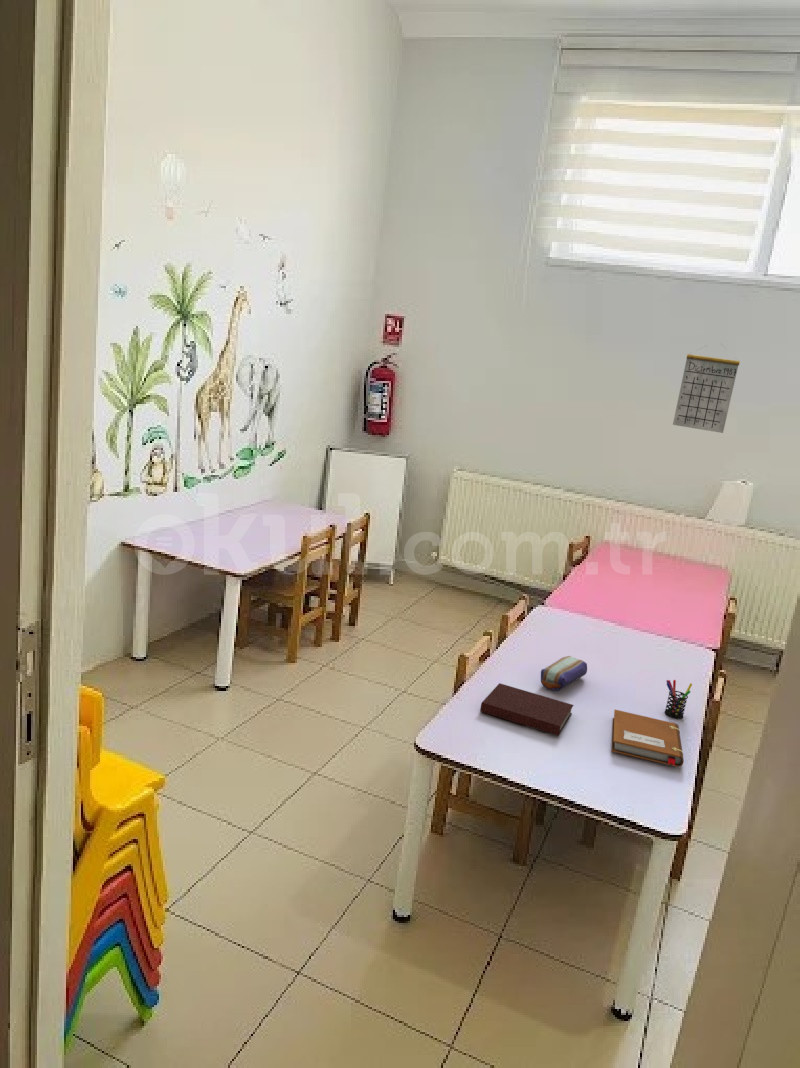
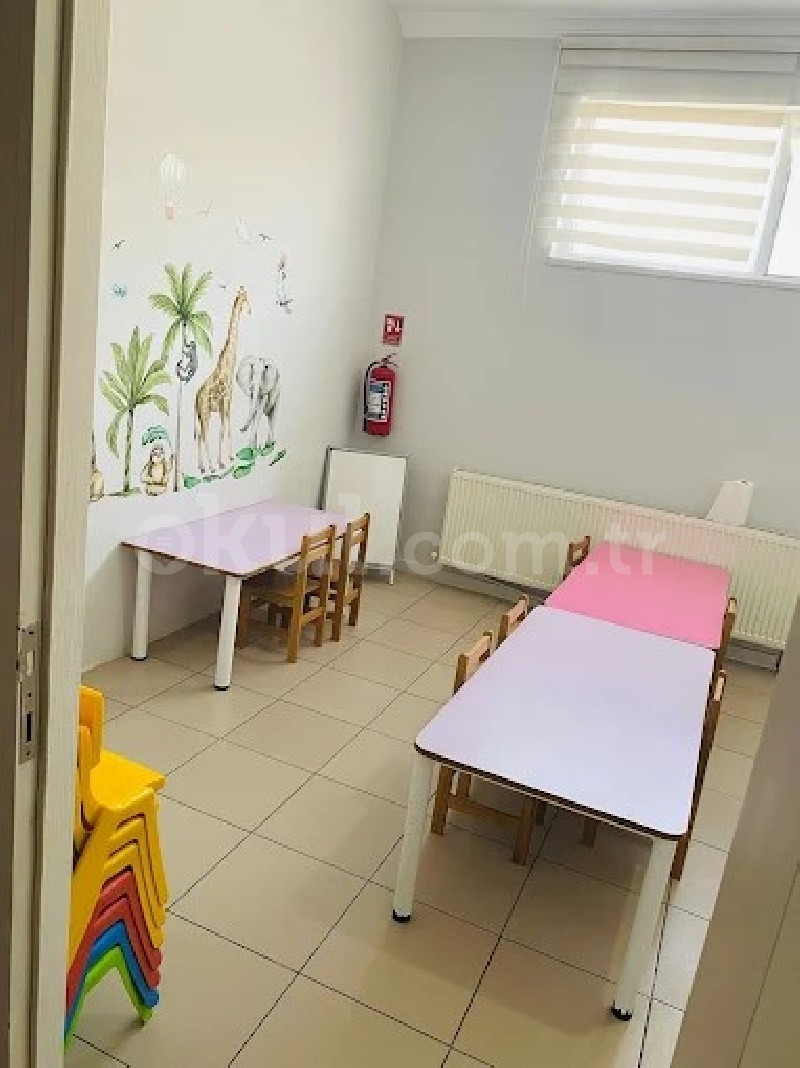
- notebook (527, 708)
- calendar (707, 385)
- notebook (646, 738)
- pencil case (564, 672)
- pen holder (678, 698)
